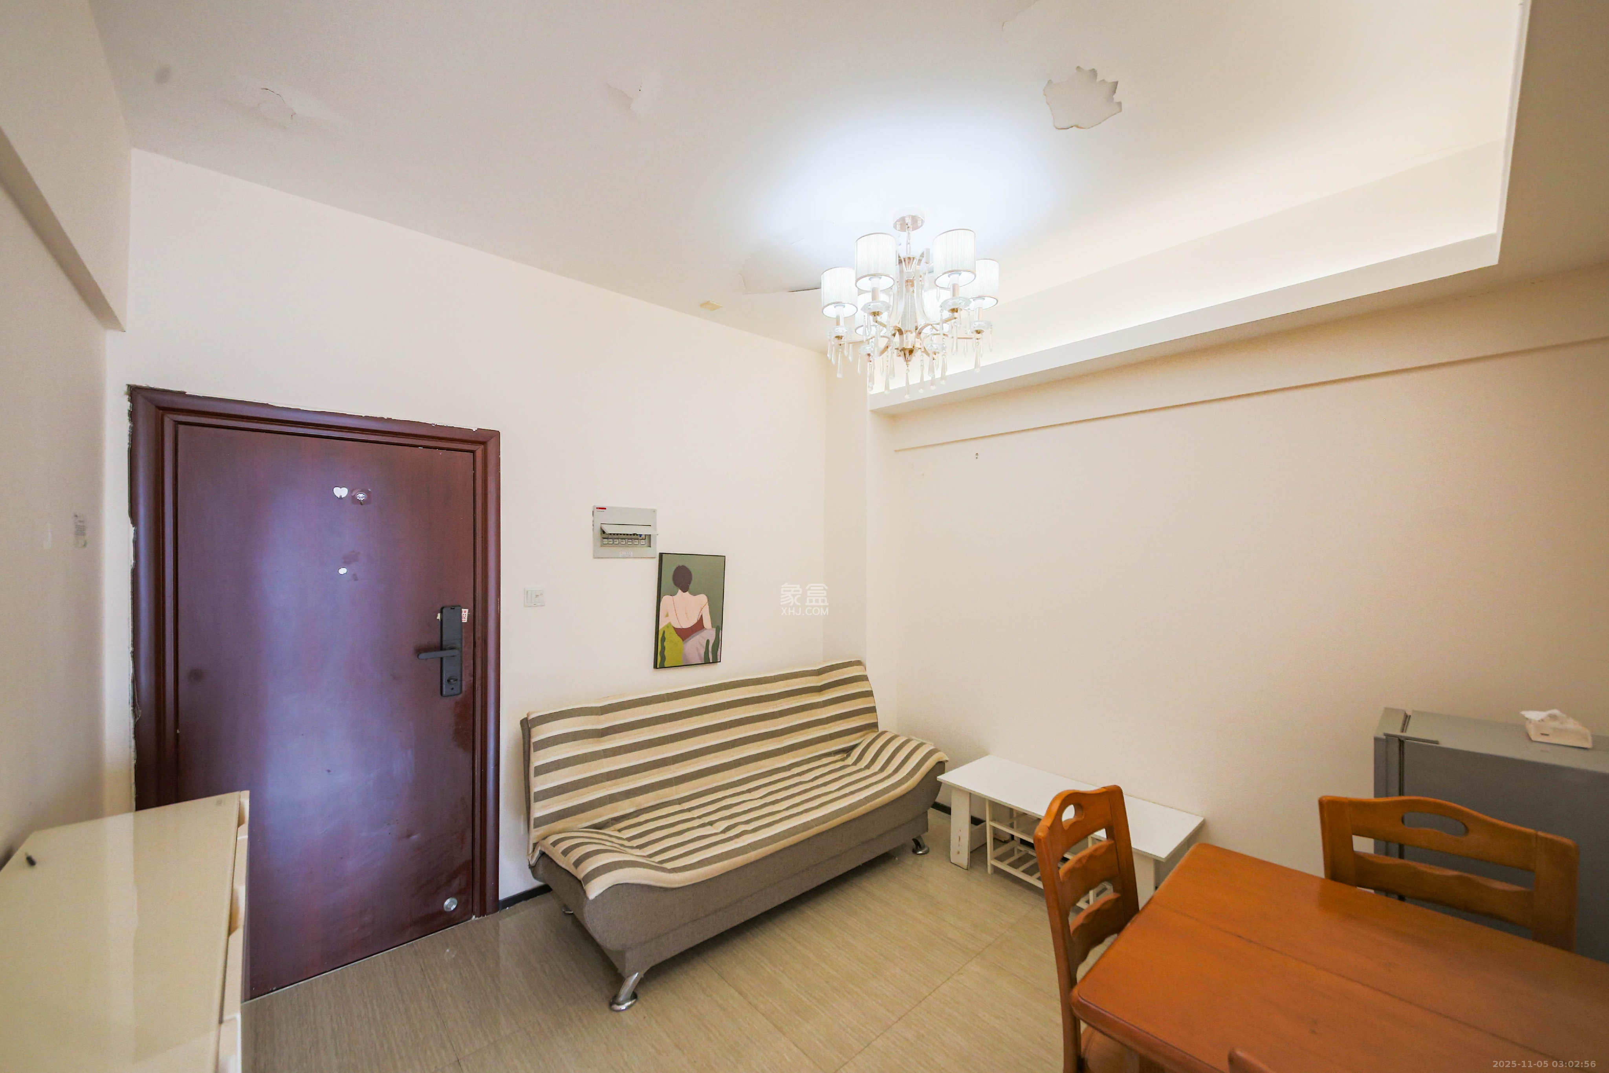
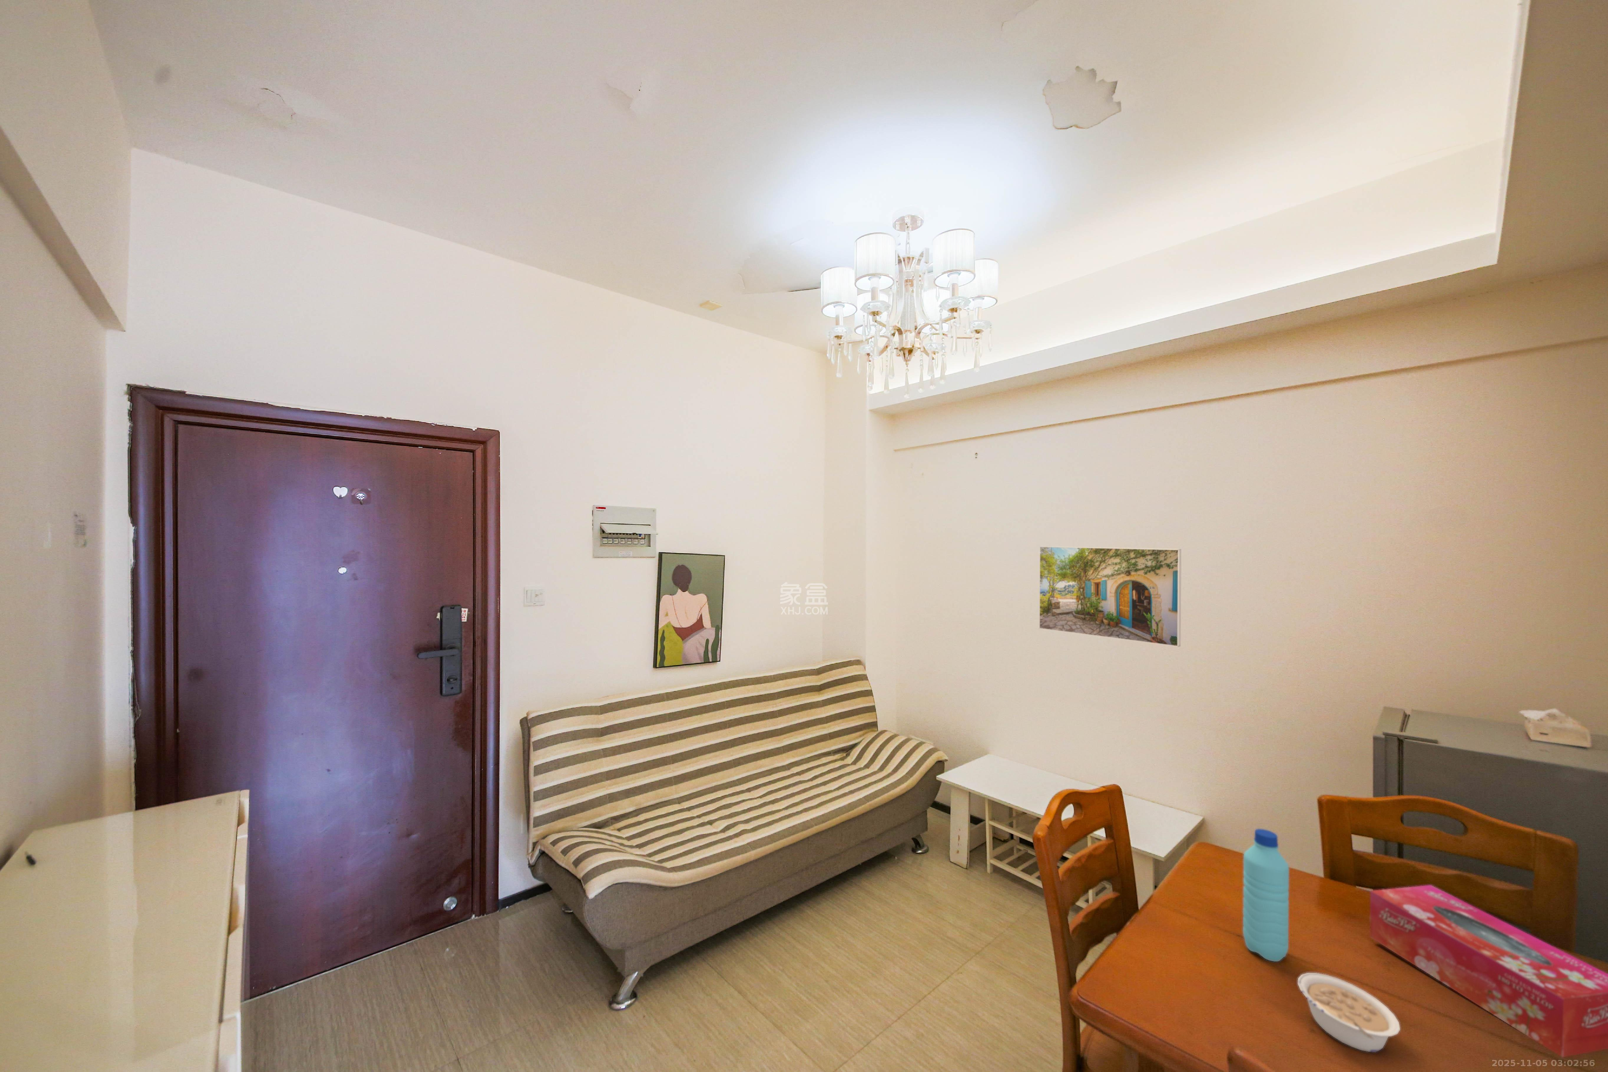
+ water bottle (1266, 891)
+ legume (1350, 1015)
+ tissue box (1487, 960)
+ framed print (1104, 592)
